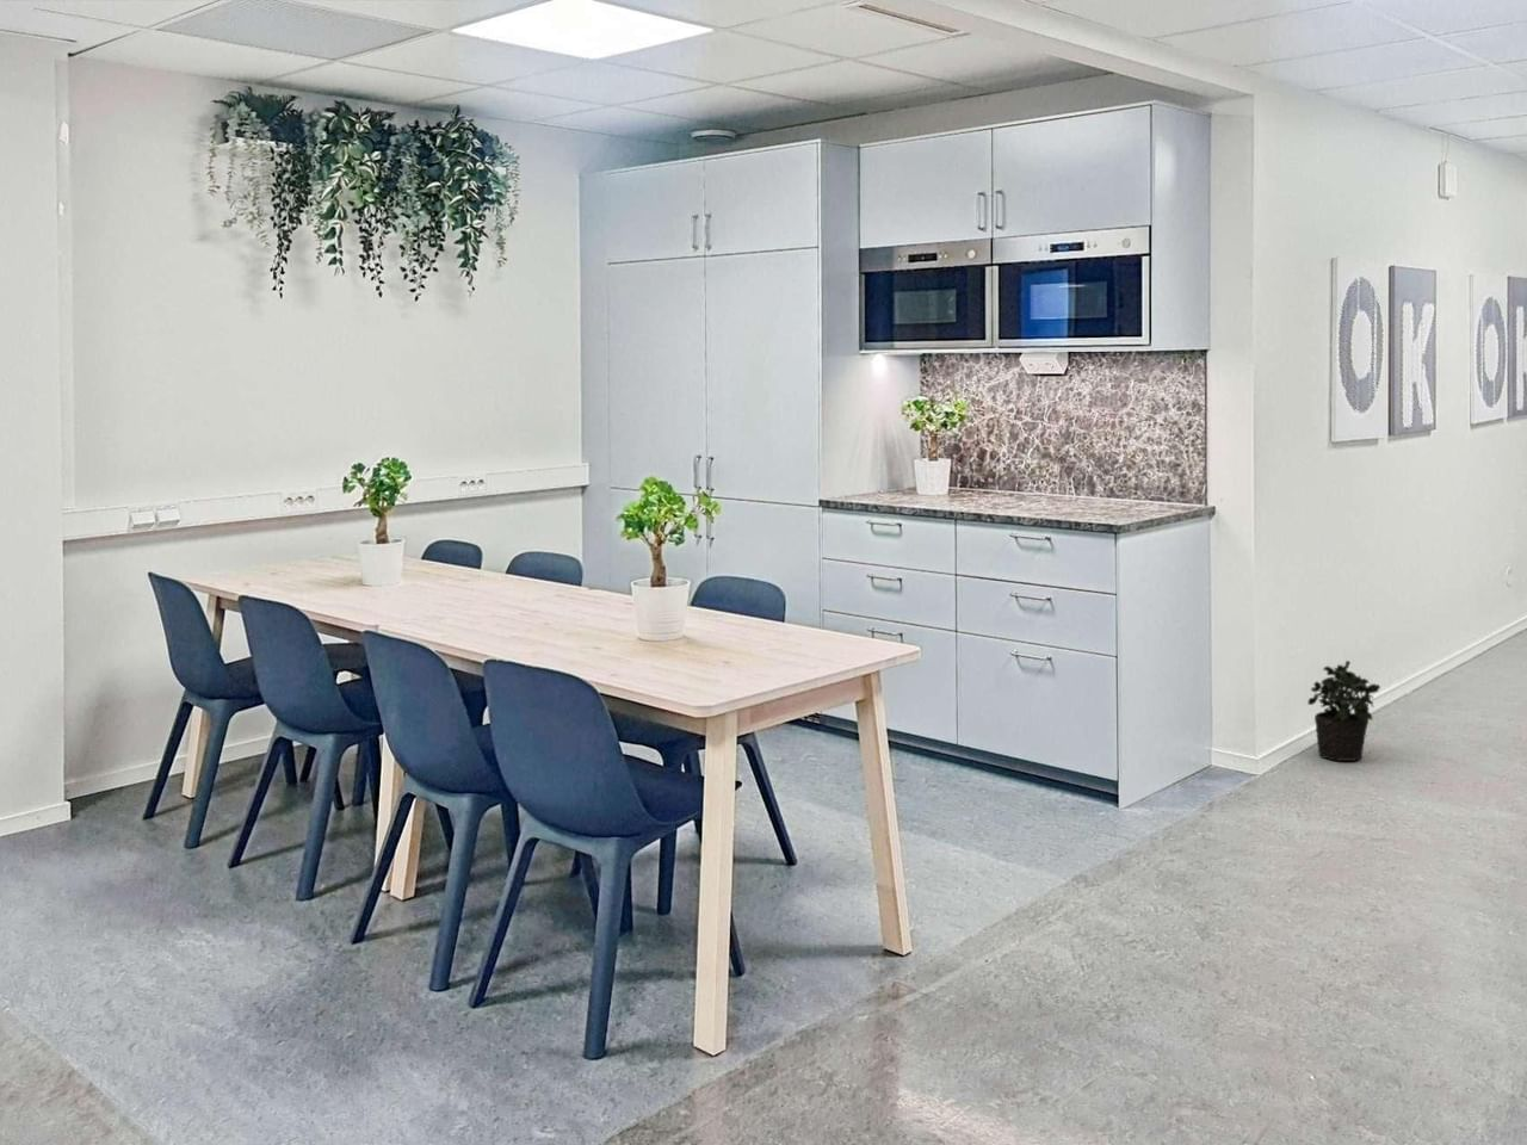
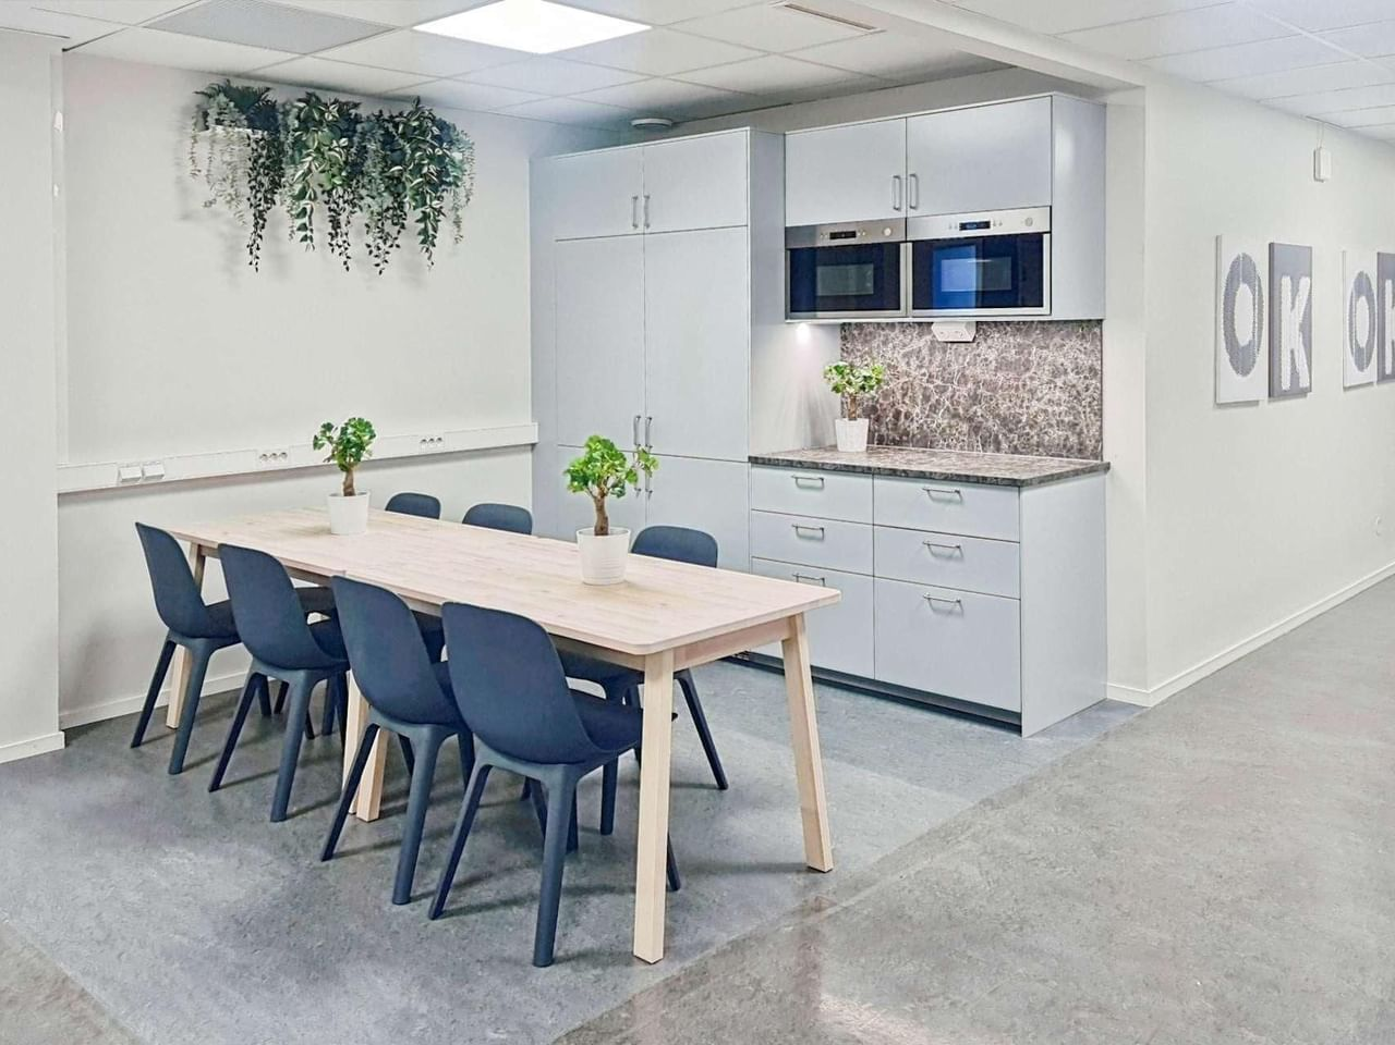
- potted plant (1343, 708)
